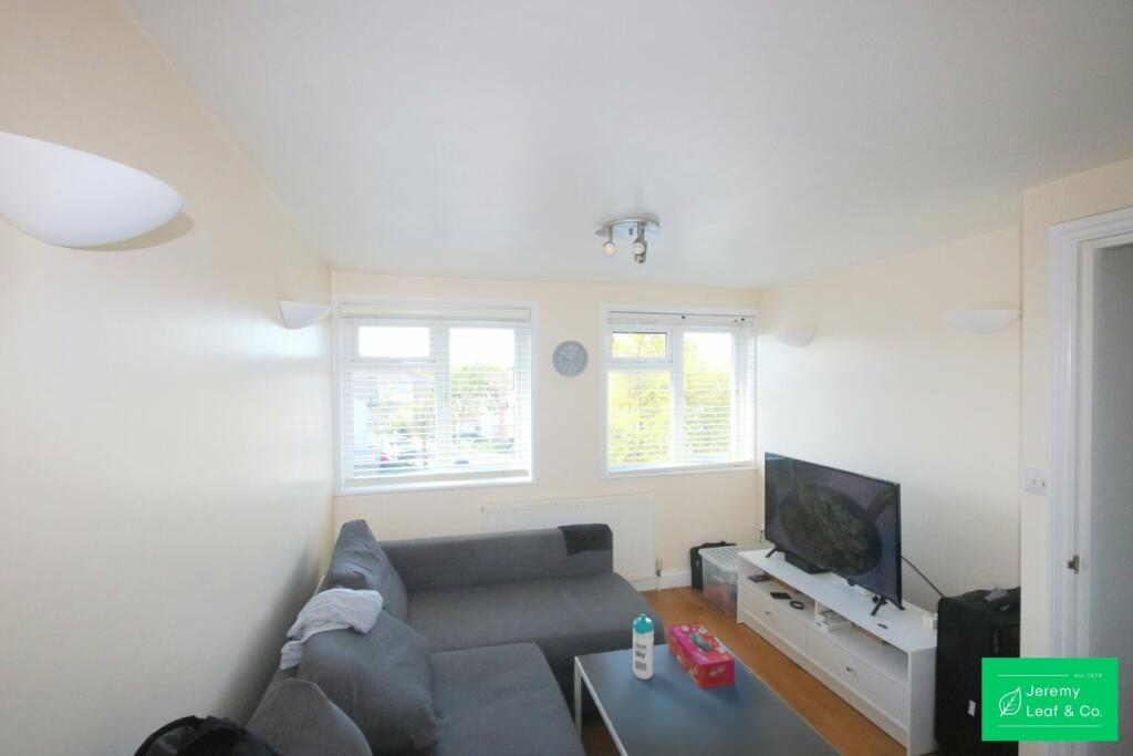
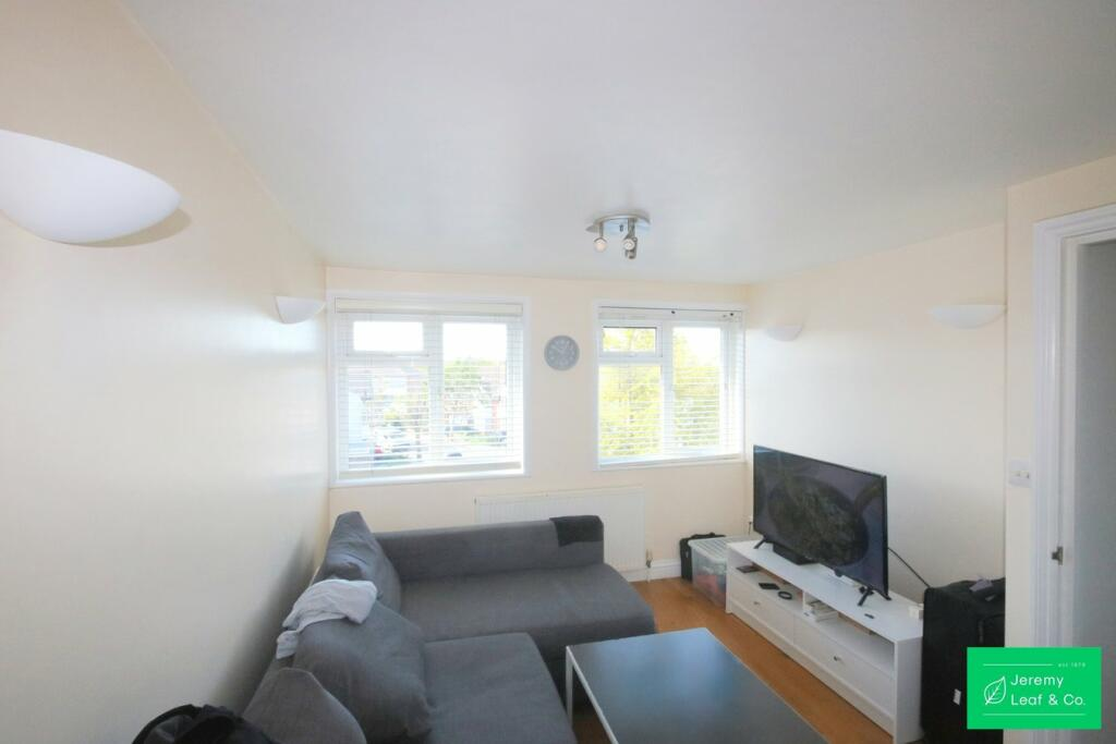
- tissue box (699, 653)
- water bottle (643, 644)
